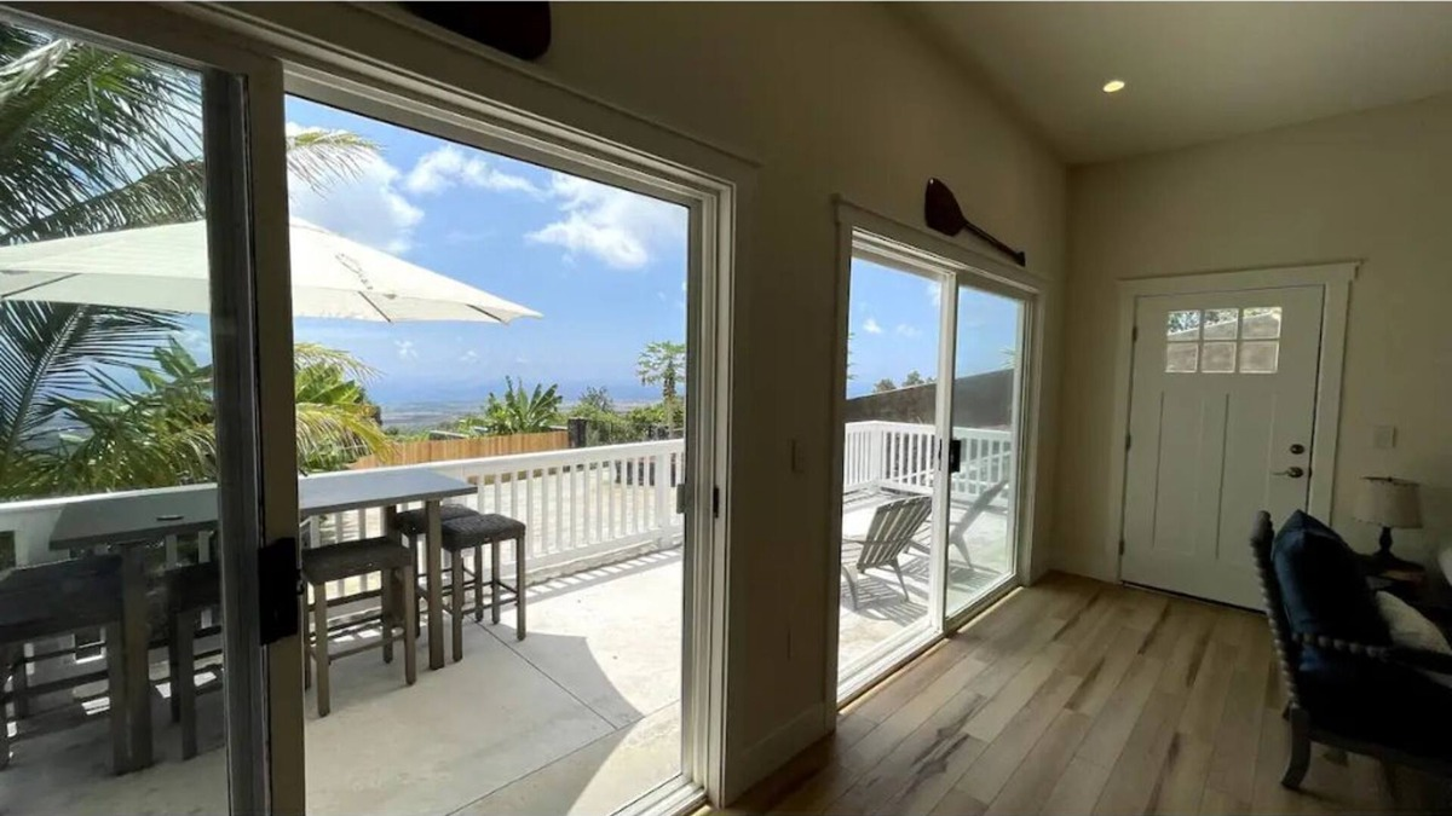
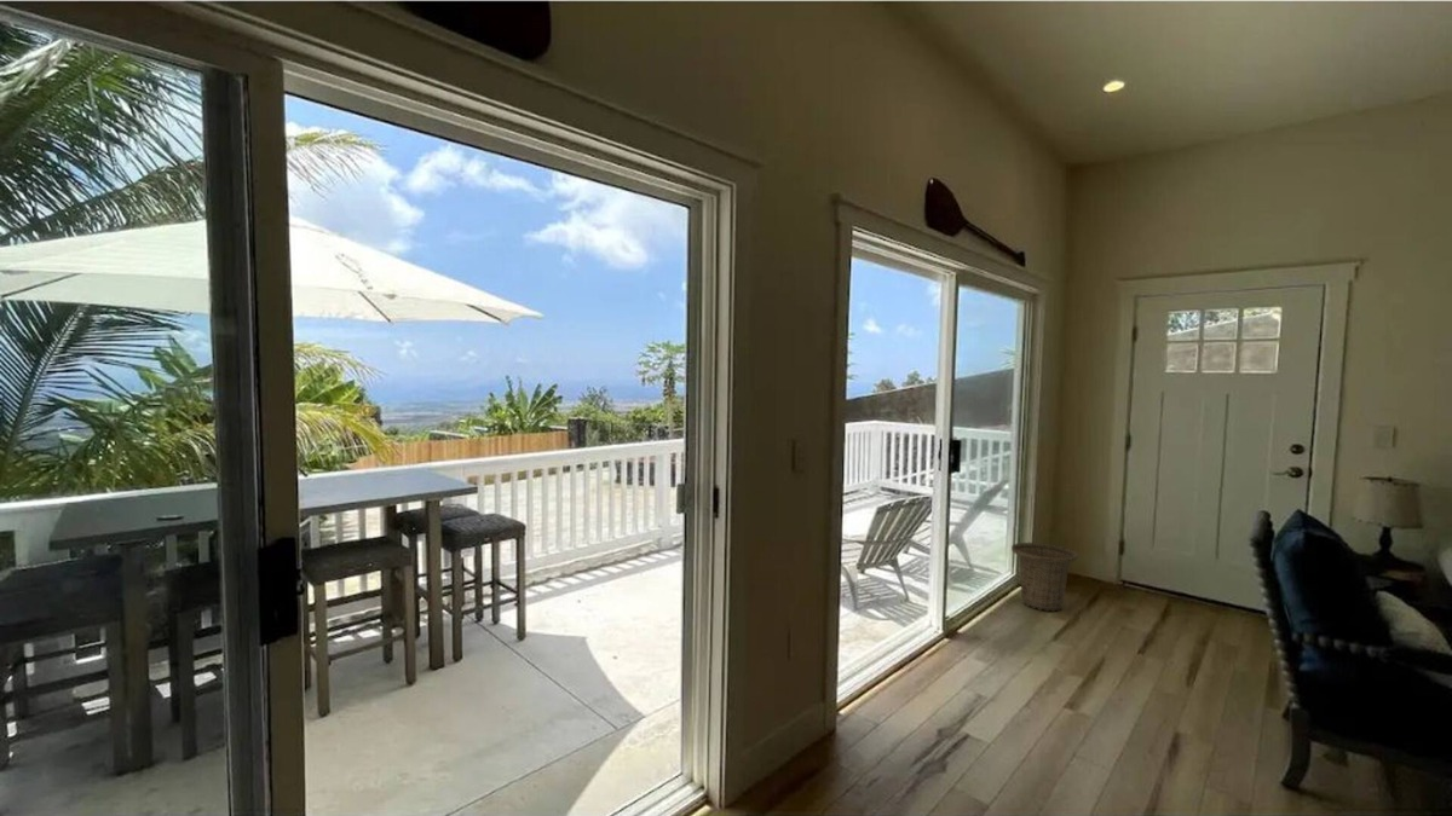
+ basket (1043, 577)
